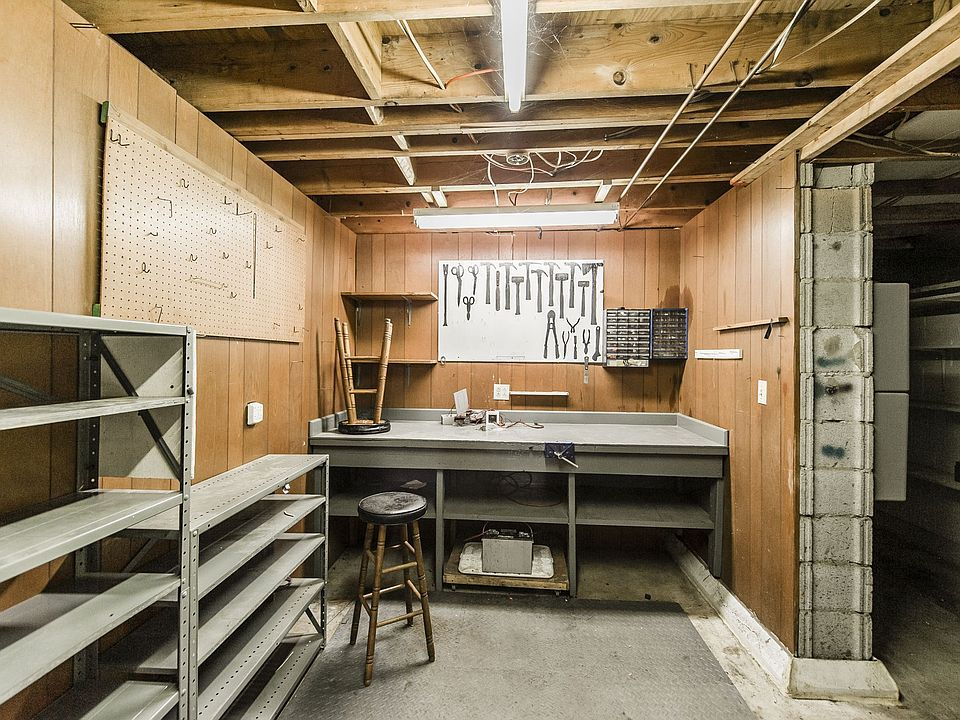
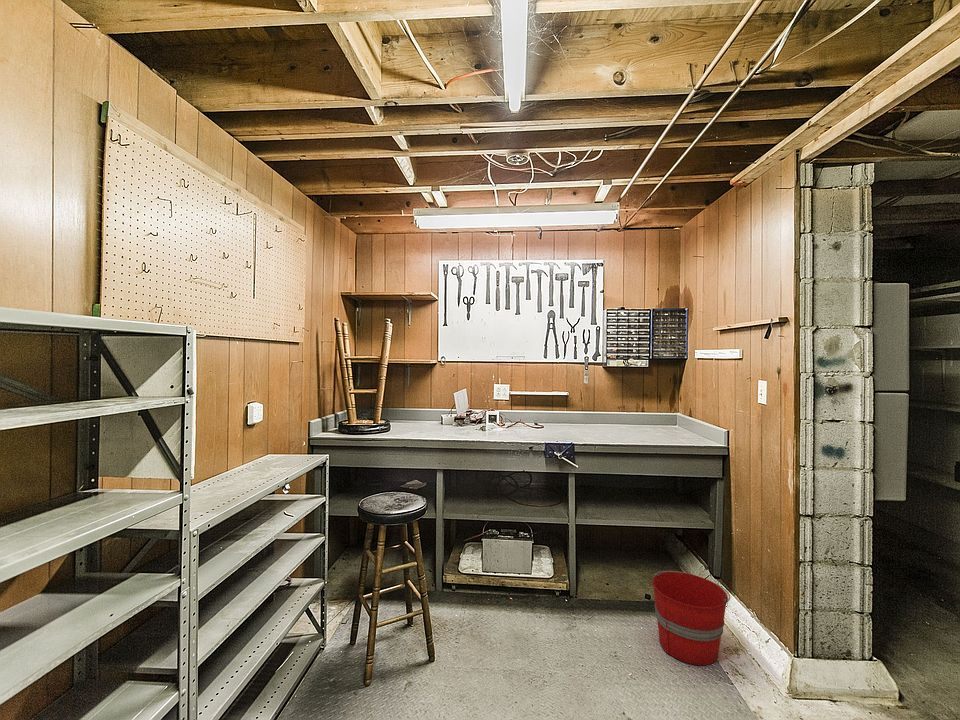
+ bucket (688, 615)
